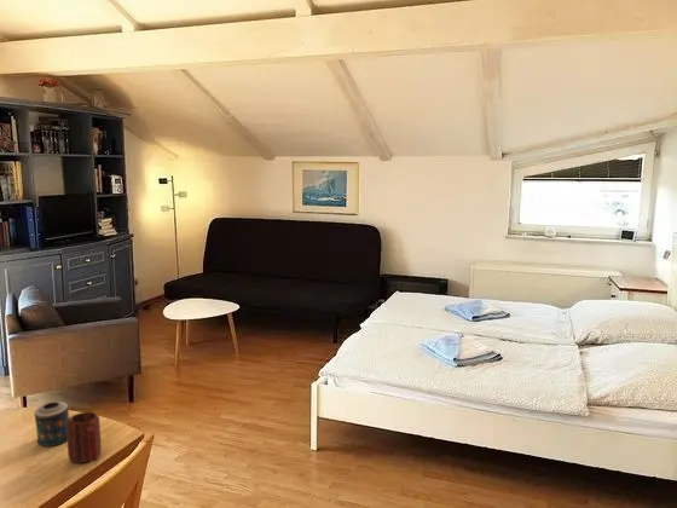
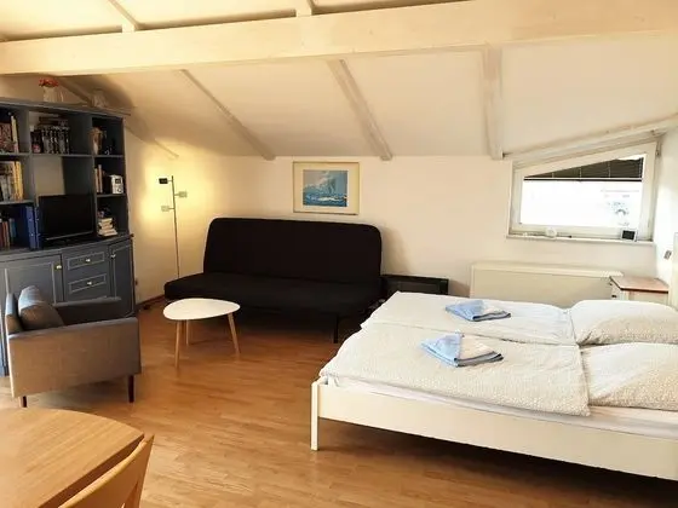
- mug (85, 439)
- candle (52, 420)
